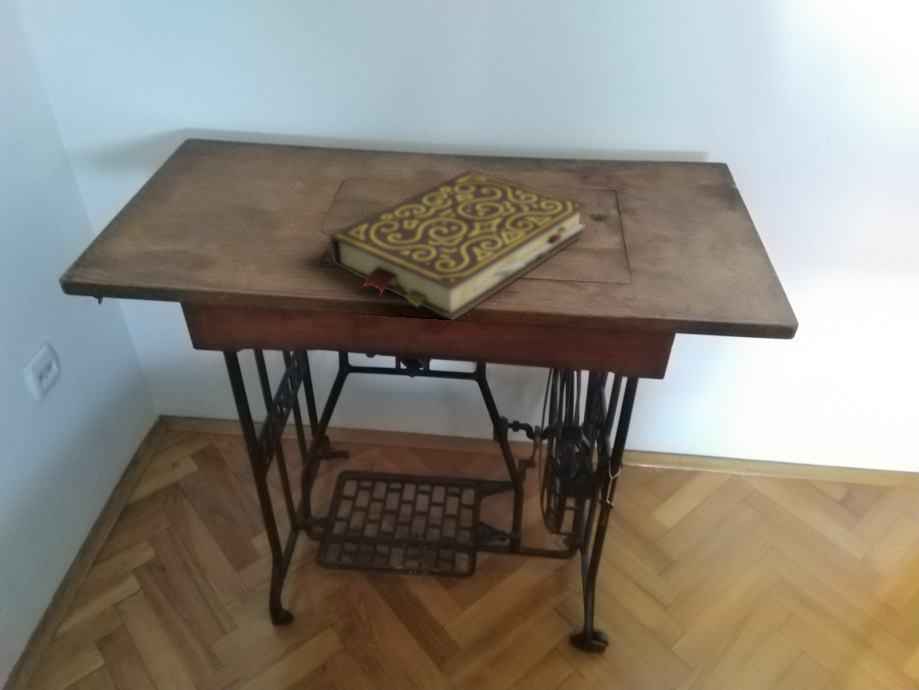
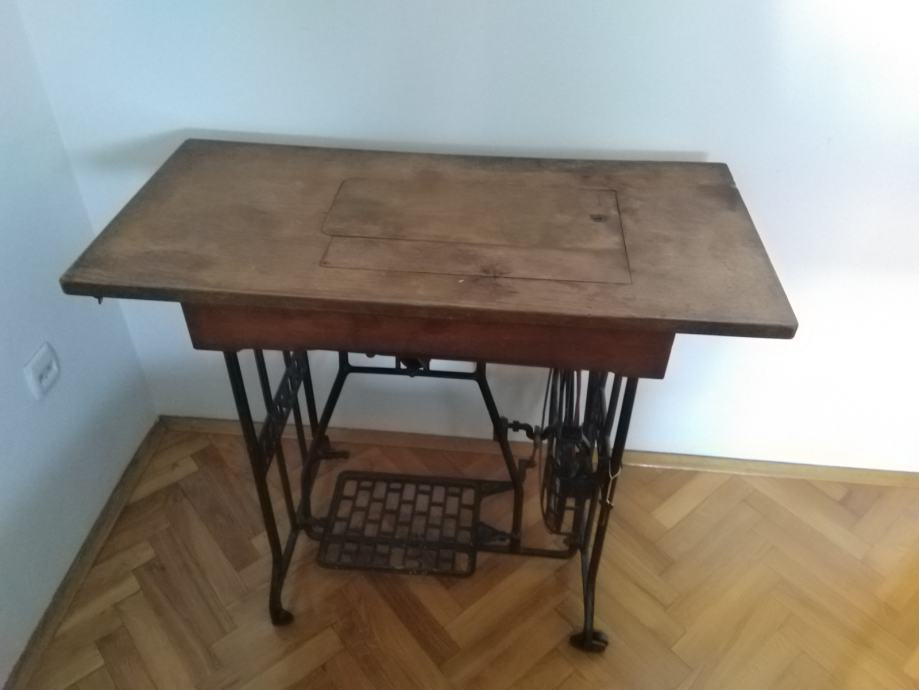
- book (459, 238)
